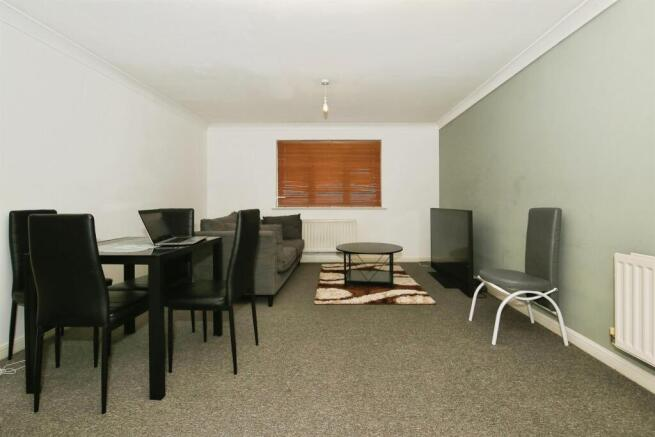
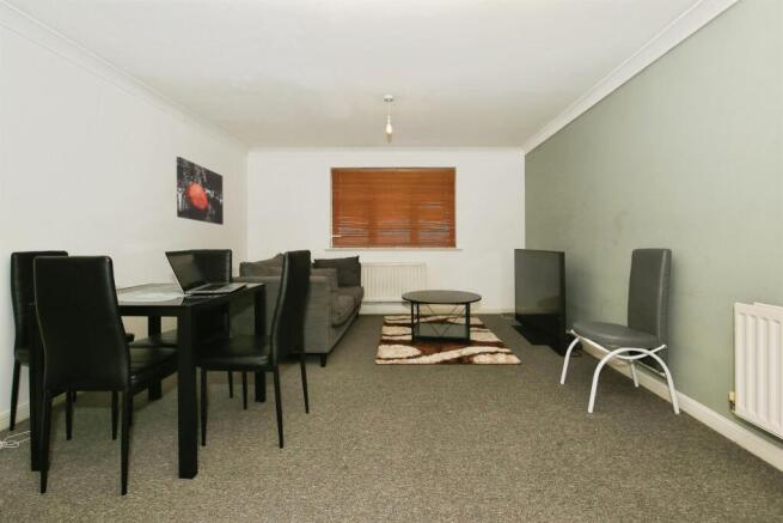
+ wall art (202, 194)
